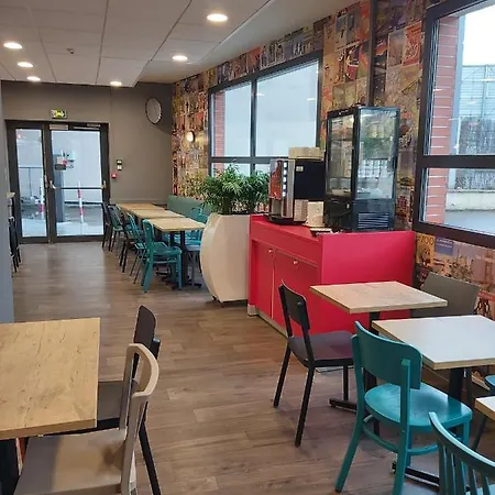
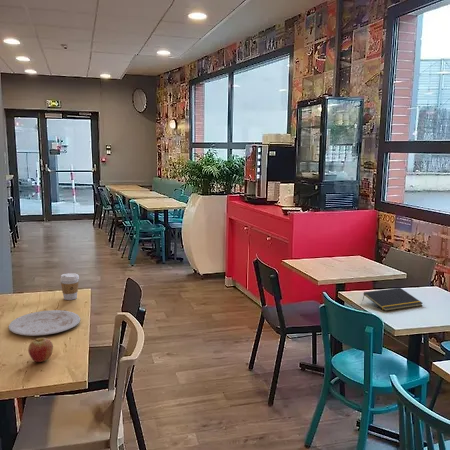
+ fruit (40, 349)
+ plate (45, 322)
+ notepad (392, 298)
+ coffee cup (70, 286)
